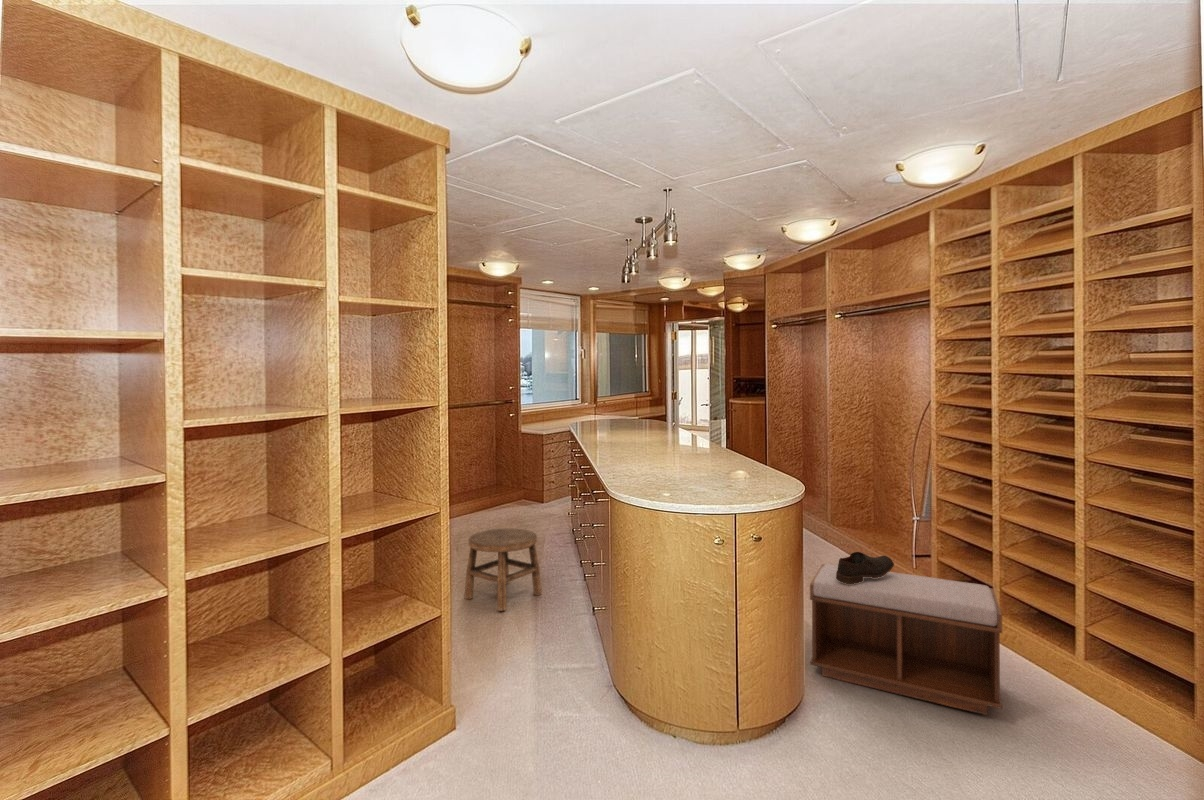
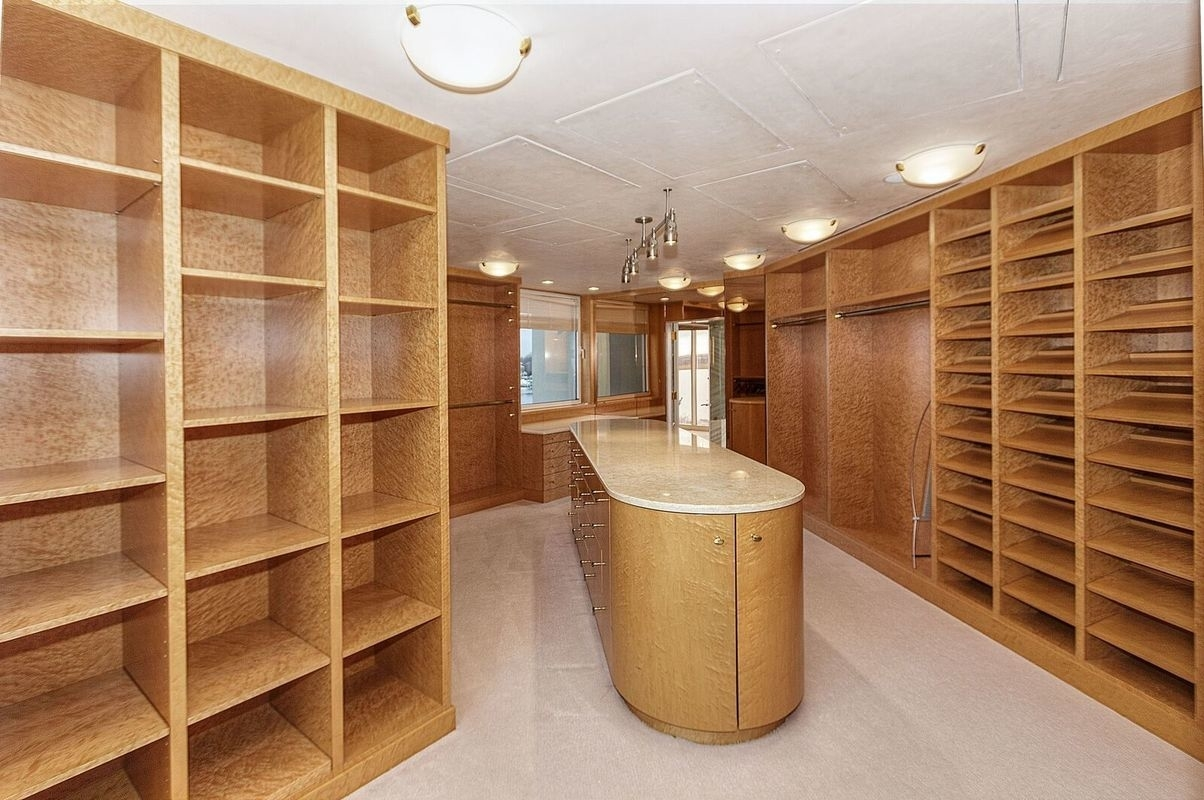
- bench (900, 630)
- shoe (865, 565)
- stool (503, 566)
